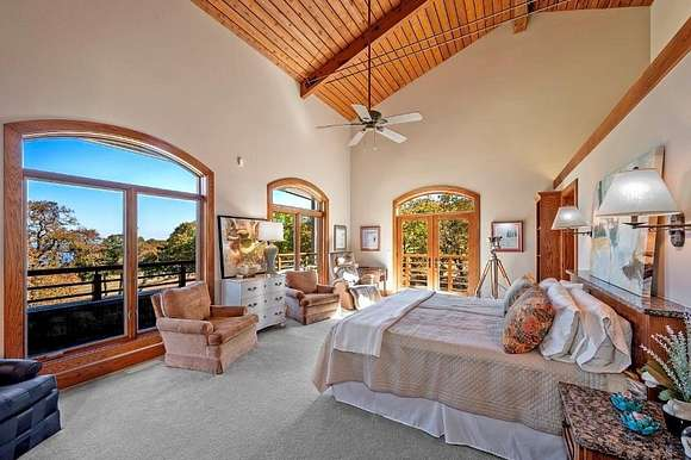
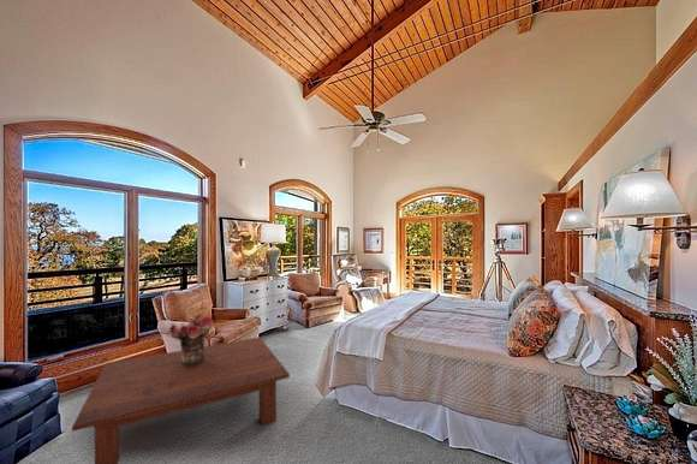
+ coffee table (193, 391)
+ bouquet (191, 338)
